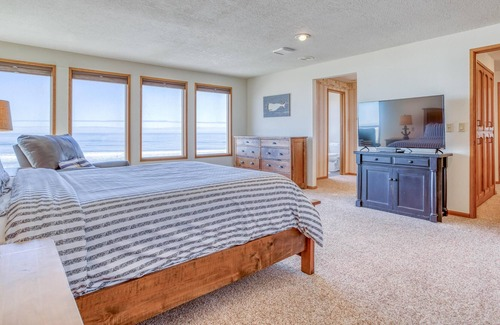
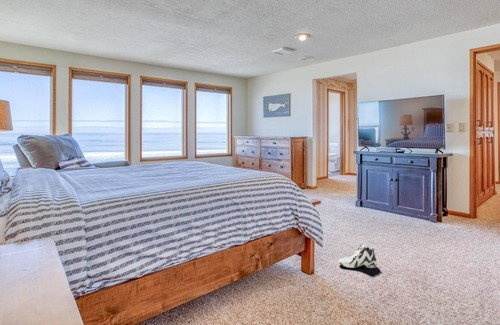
+ sneaker (357, 254)
